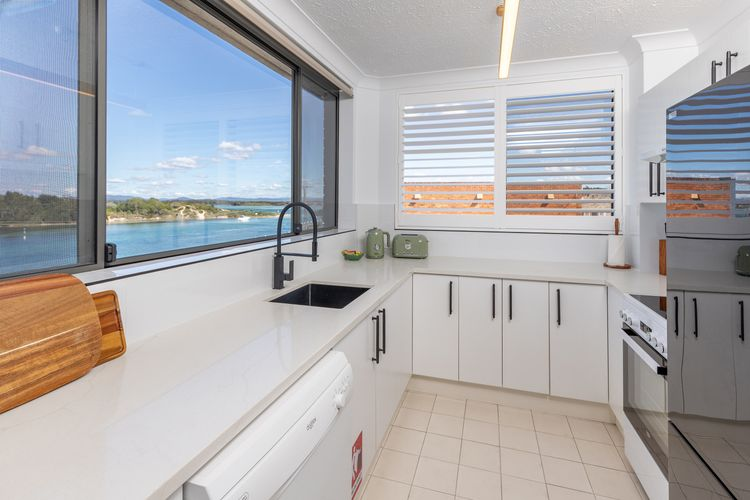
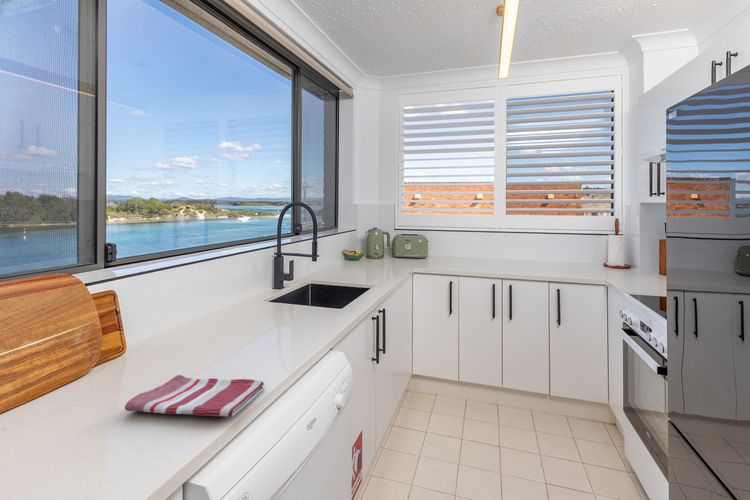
+ dish towel (200, 394)
